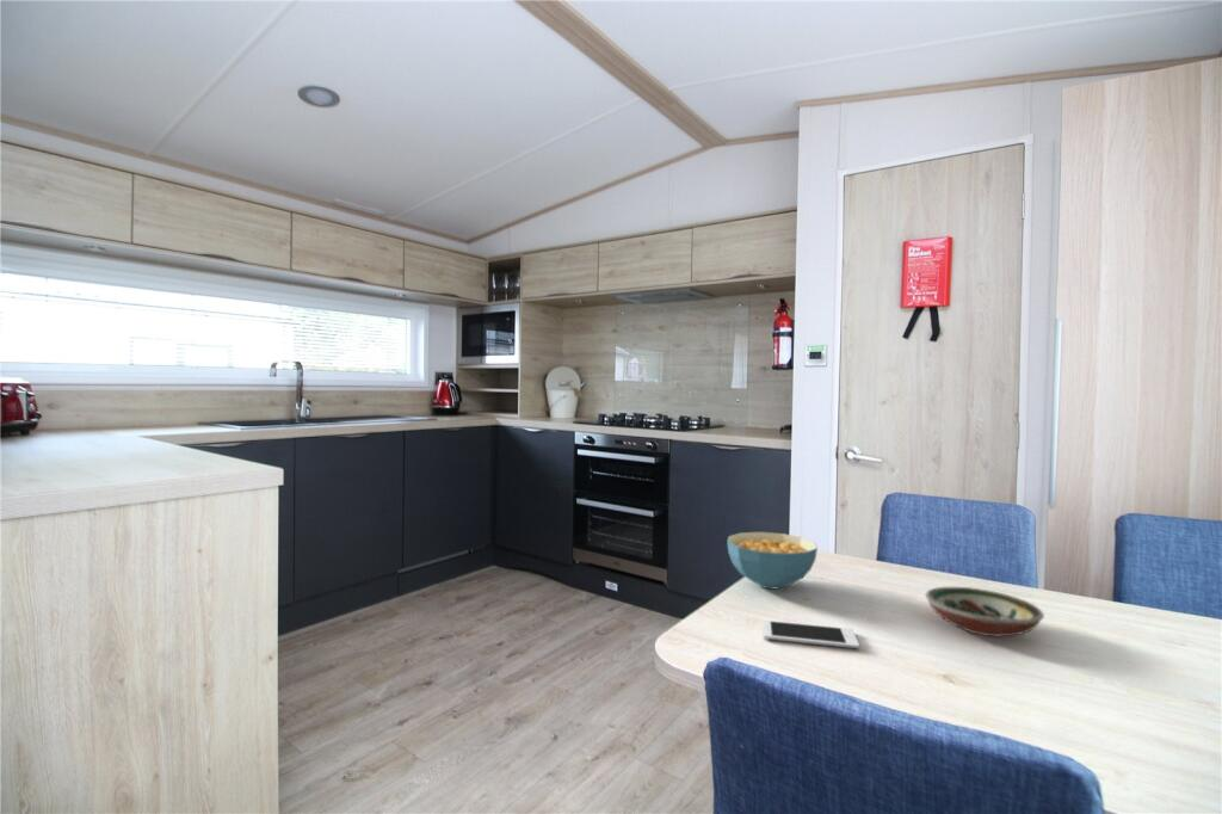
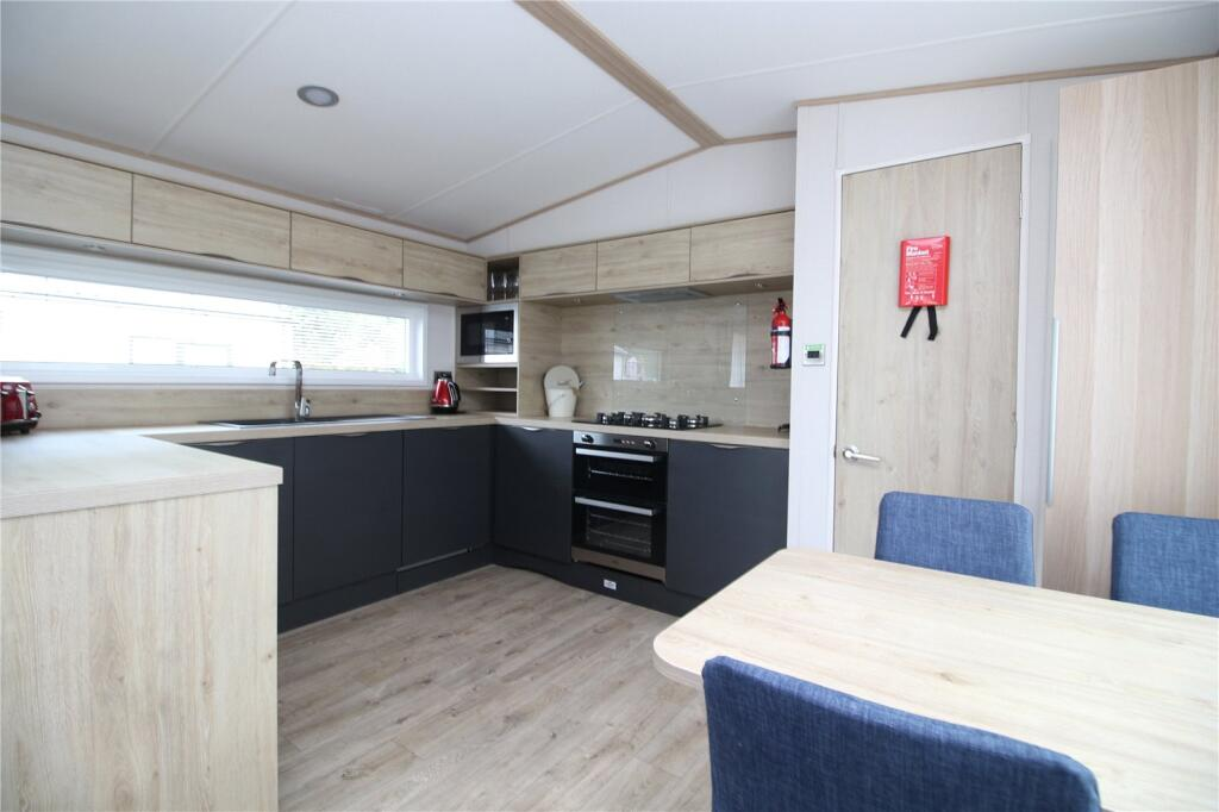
- cell phone (808, 633)
- cereal bowl (770, 563)
- decorative bowl (981, 615)
